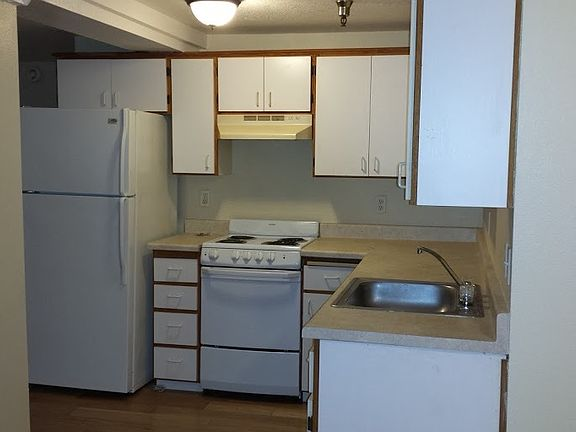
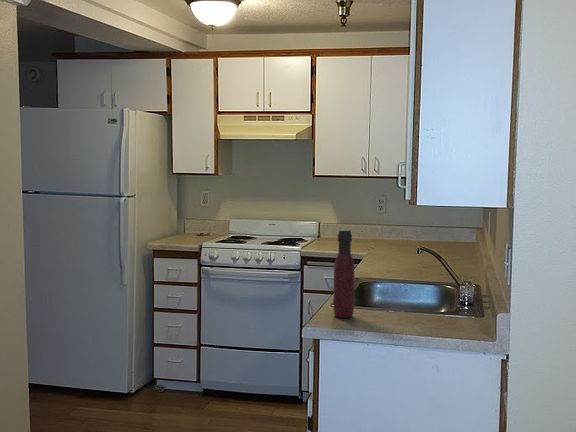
+ wine bottle (344, 273)
